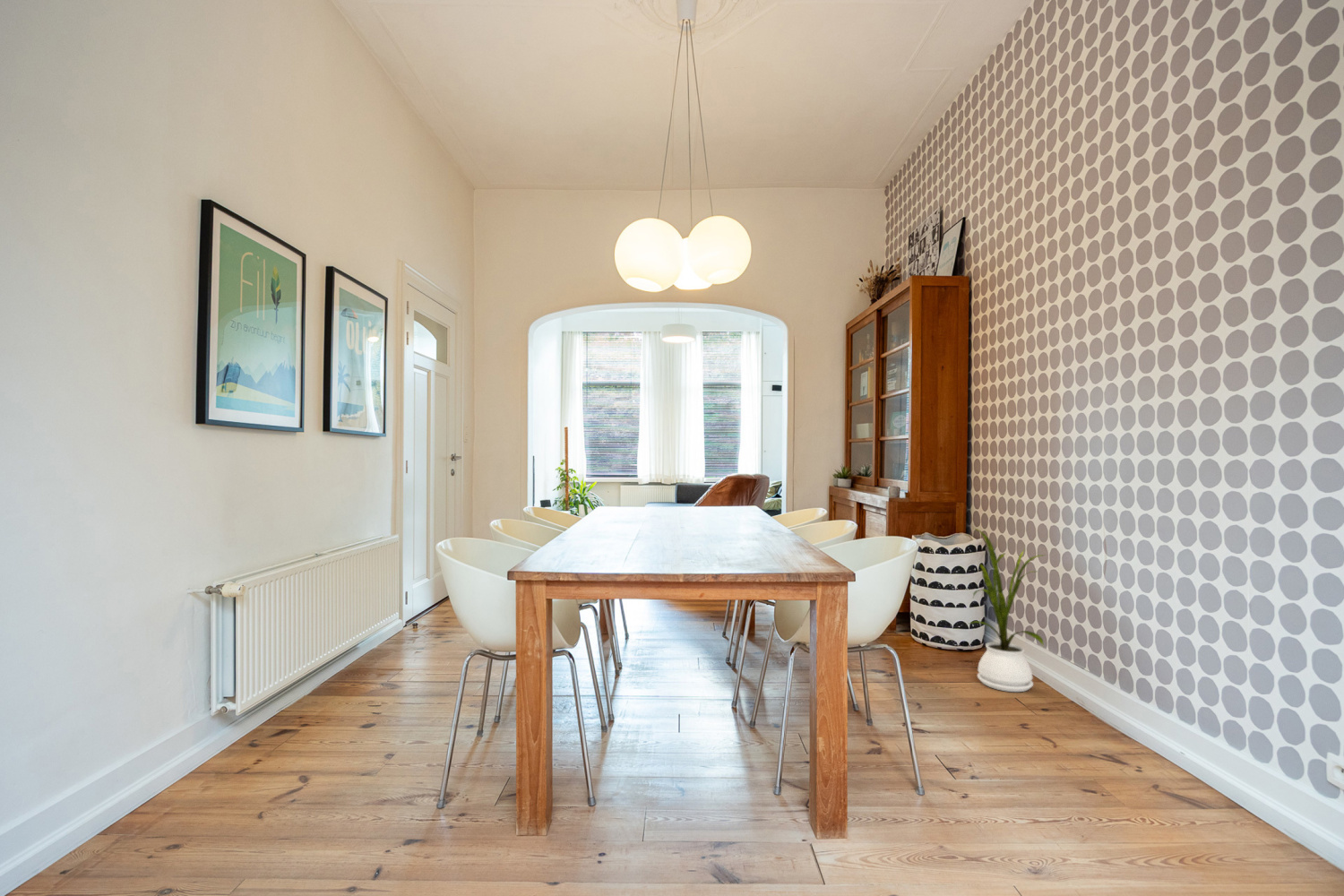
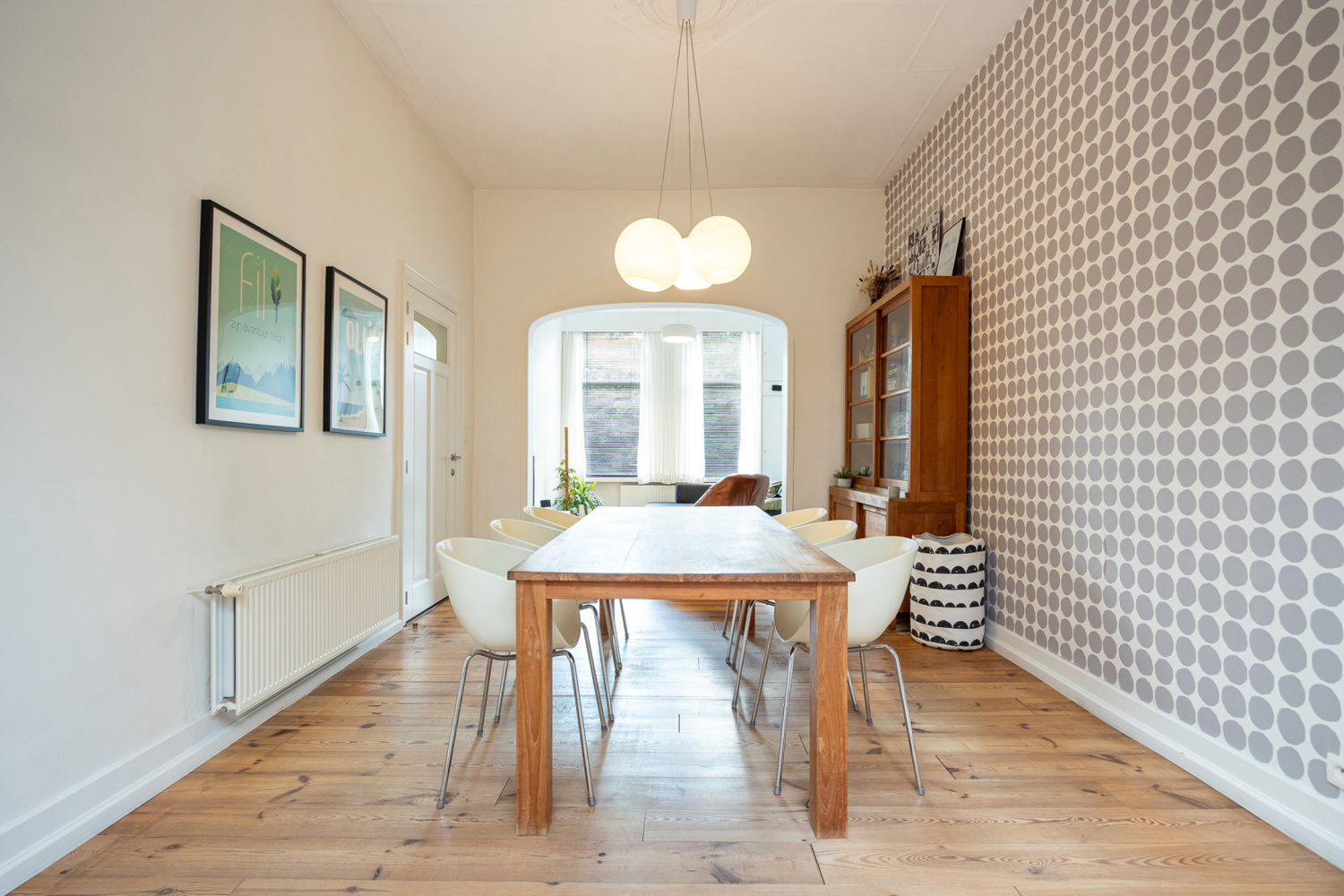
- house plant (1002, 607)
